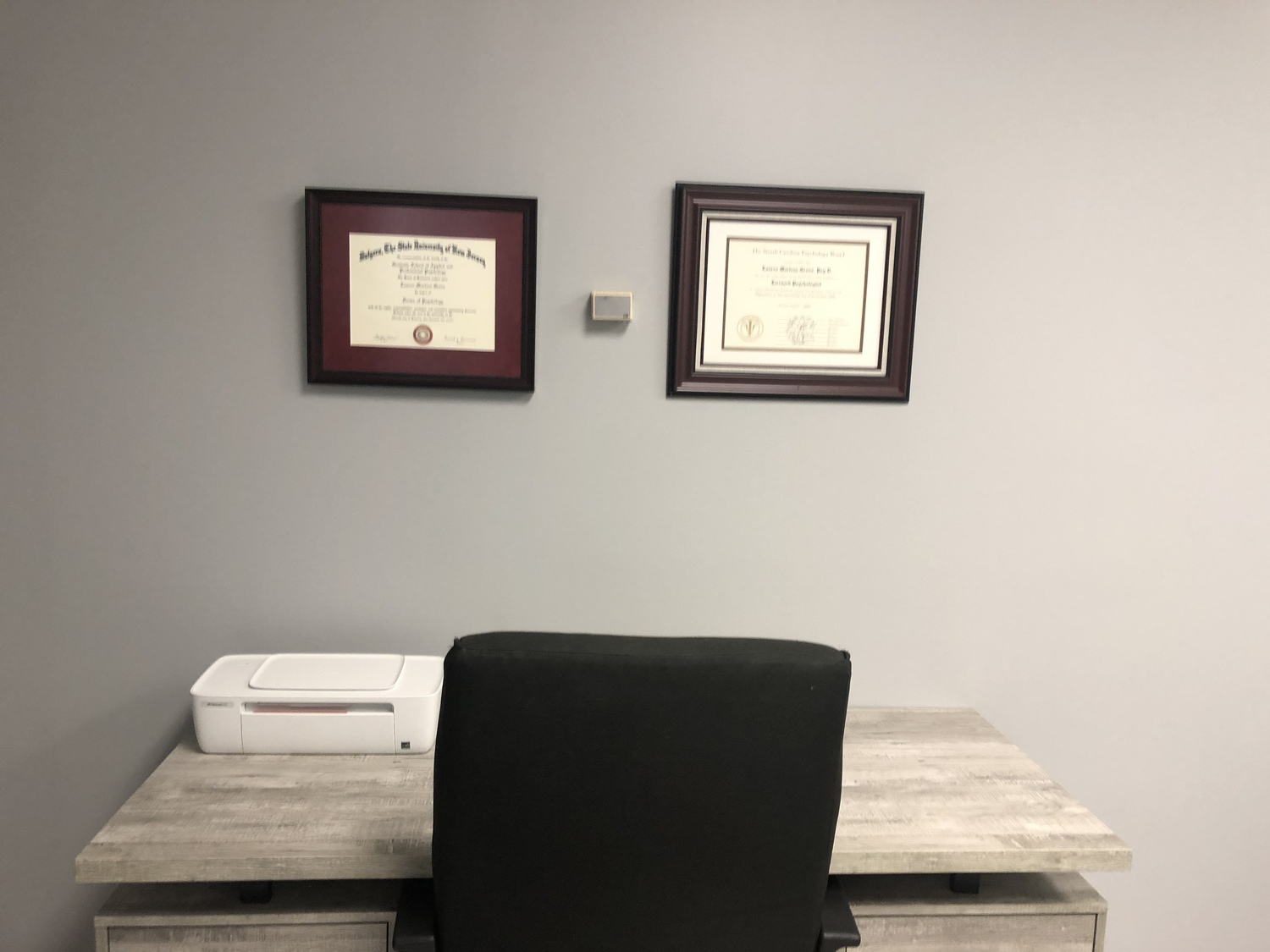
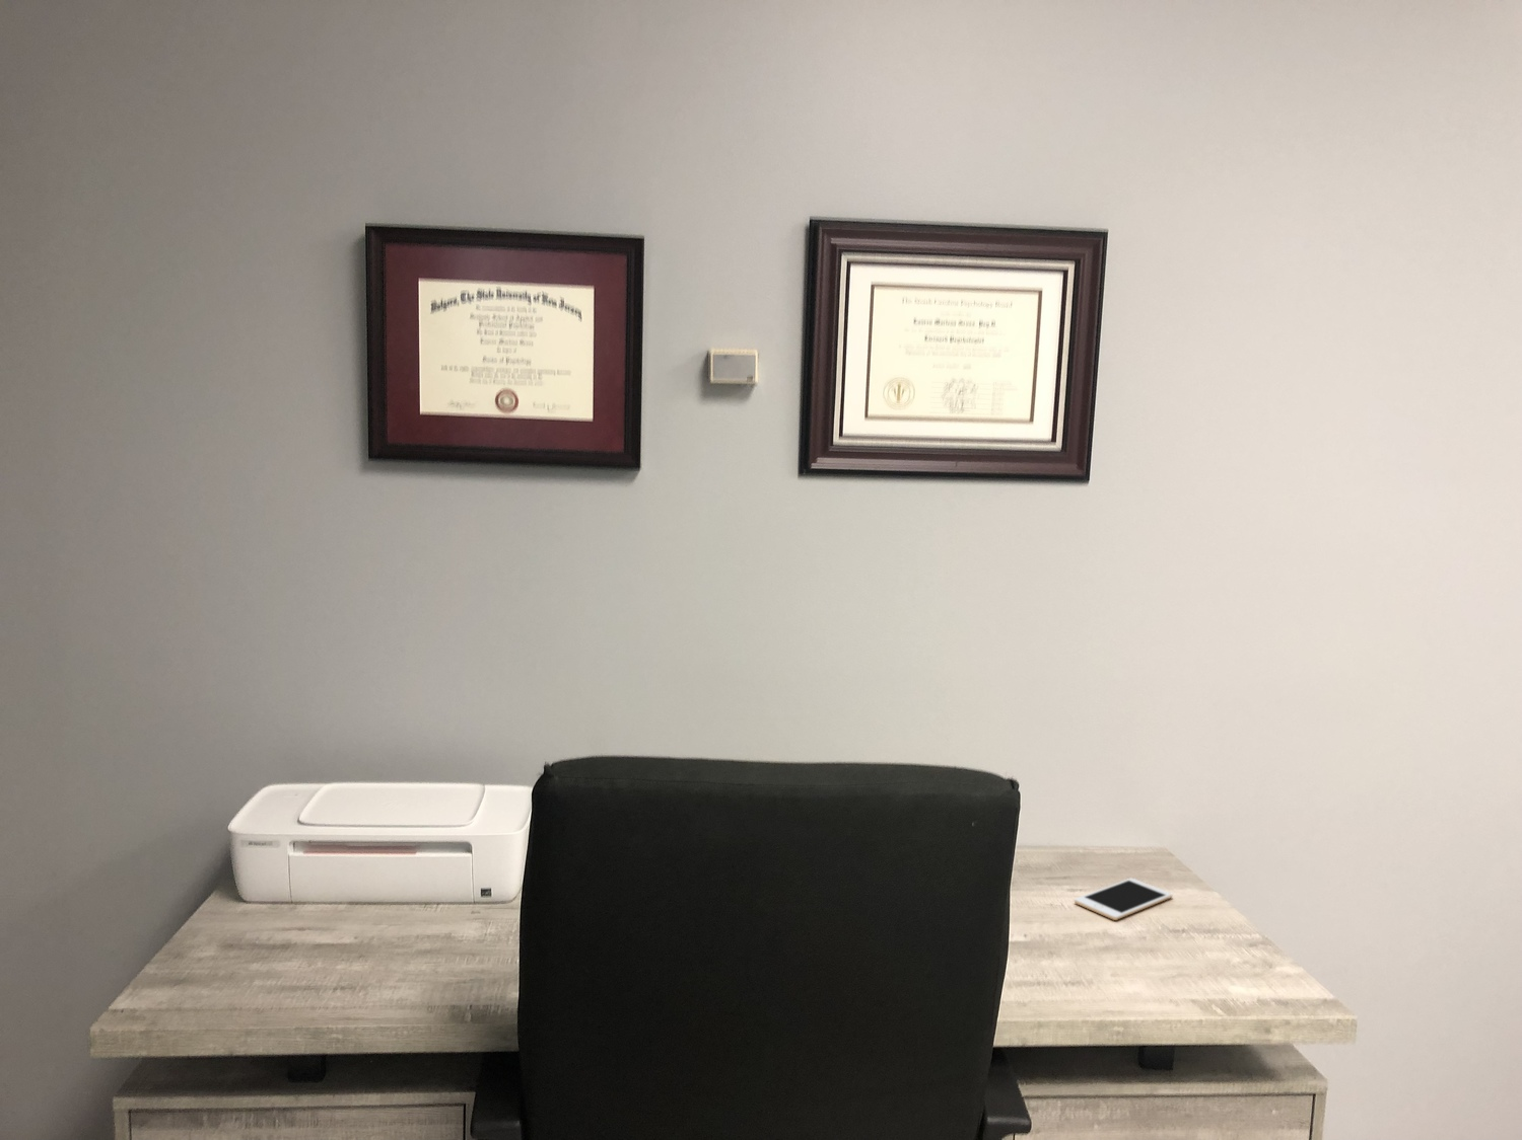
+ cell phone (1123, 898)
